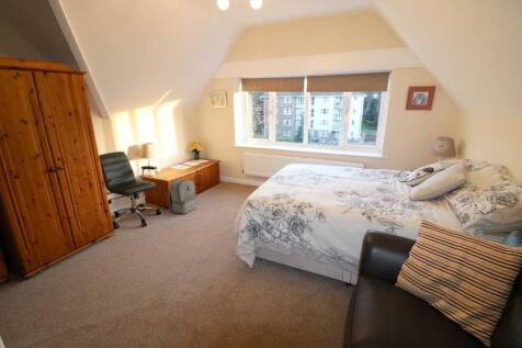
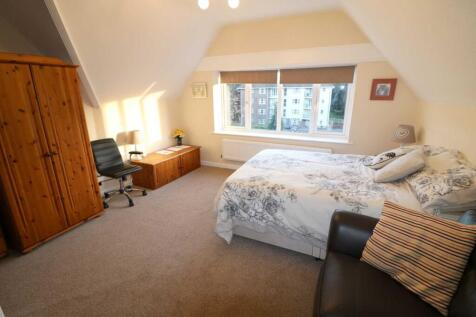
- backpack (181, 194)
